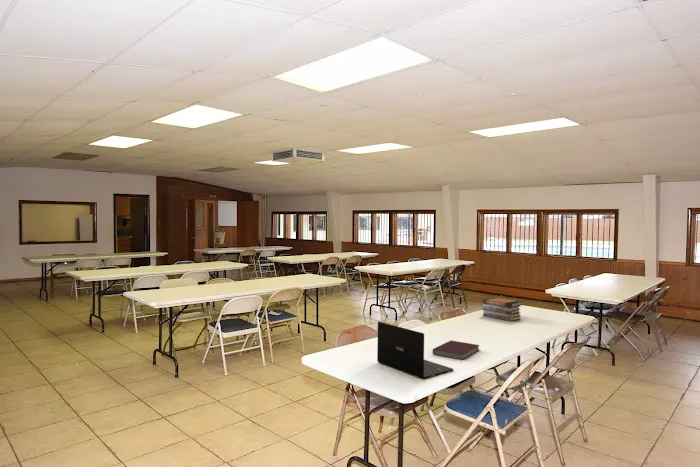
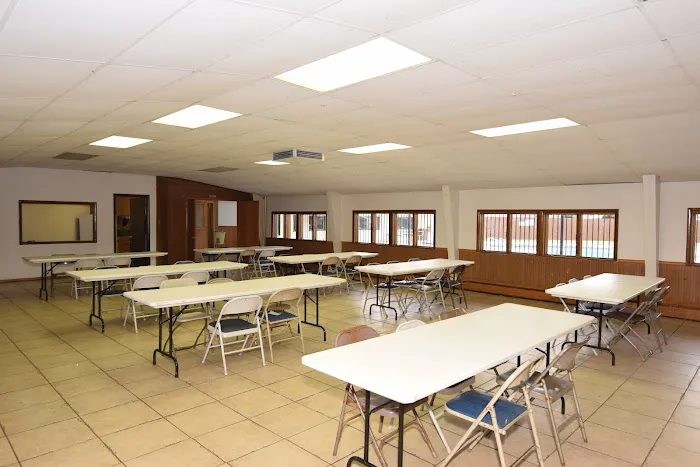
- book stack (501, 308)
- notebook (456, 349)
- laptop (414, 345)
